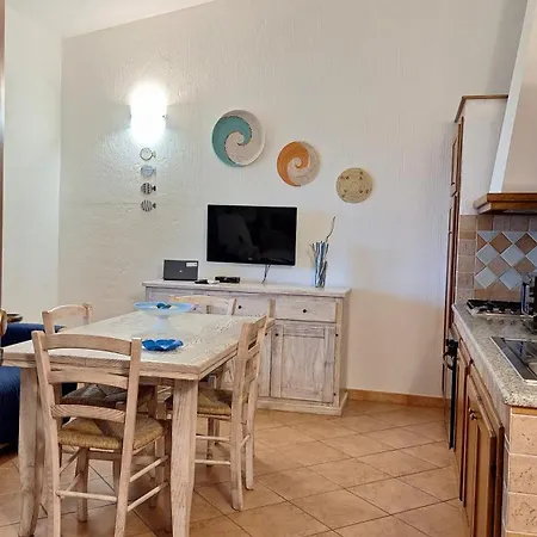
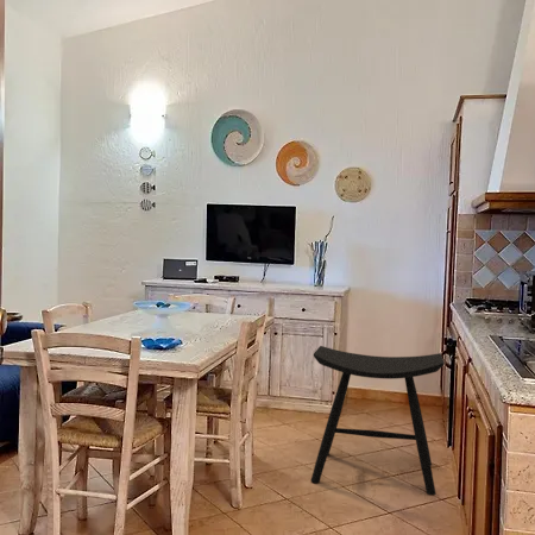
+ stool (376, 430)
